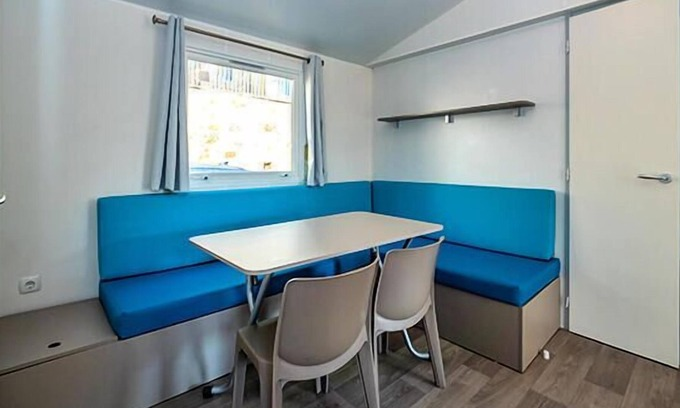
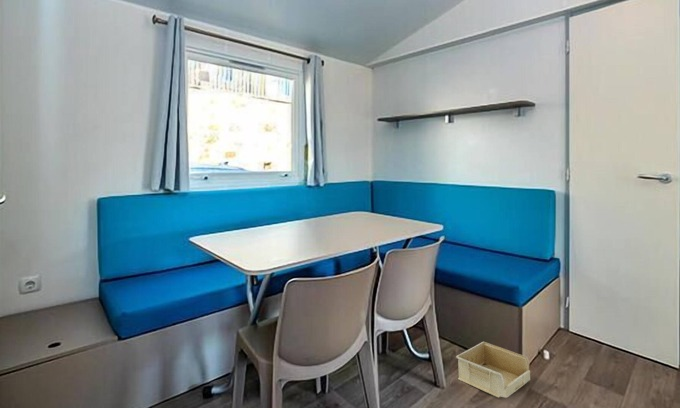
+ storage bin (493, 368)
